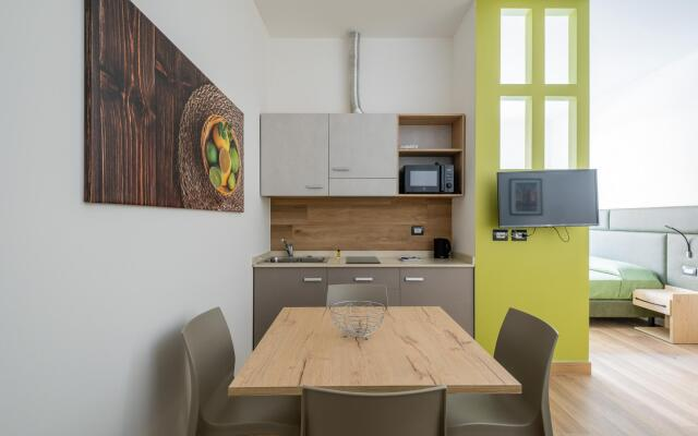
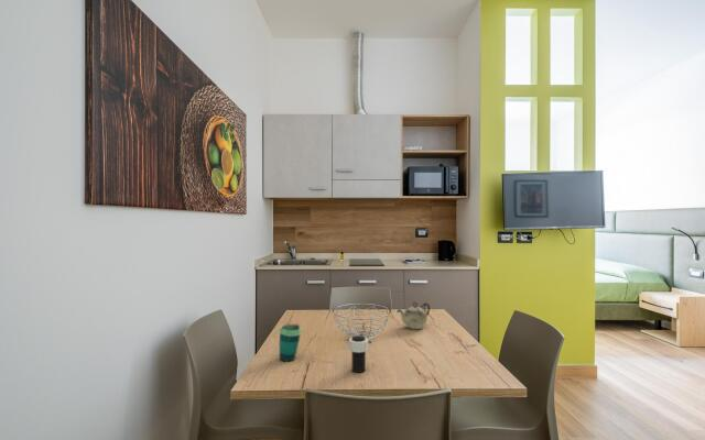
+ cup (290, 342)
+ cup (358, 353)
+ teapot (413, 315)
